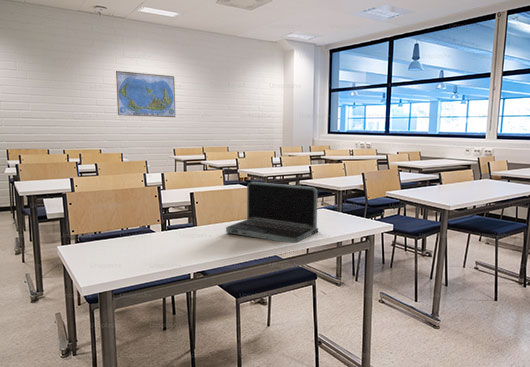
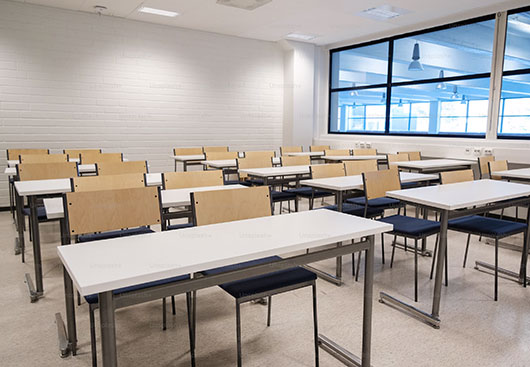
- laptop (270, 209)
- world map (147, 95)
